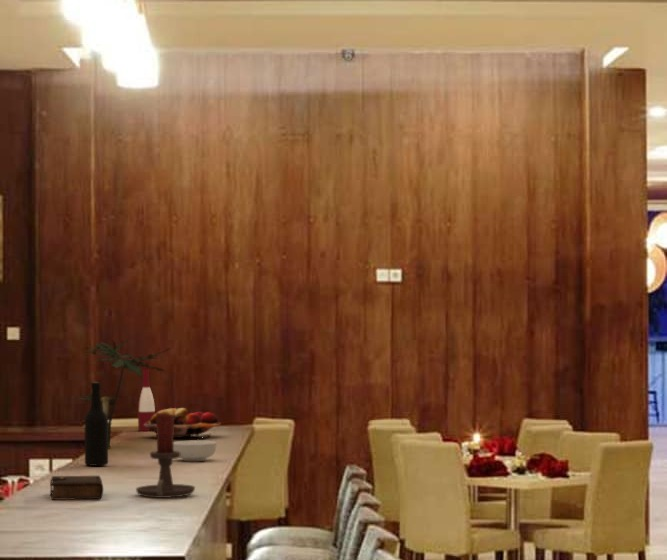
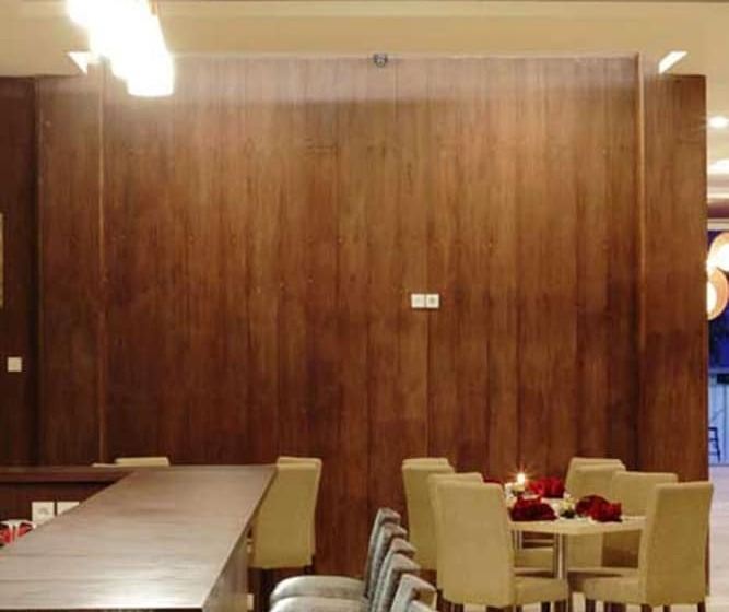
- book (76, 485)
- candle holder (164, 454)
- cereal bowl (194, 451)
- alcohol (146, 399)
- plant (119, 396)
- fruit basket (182, 422)
- bottle (96, 423)
